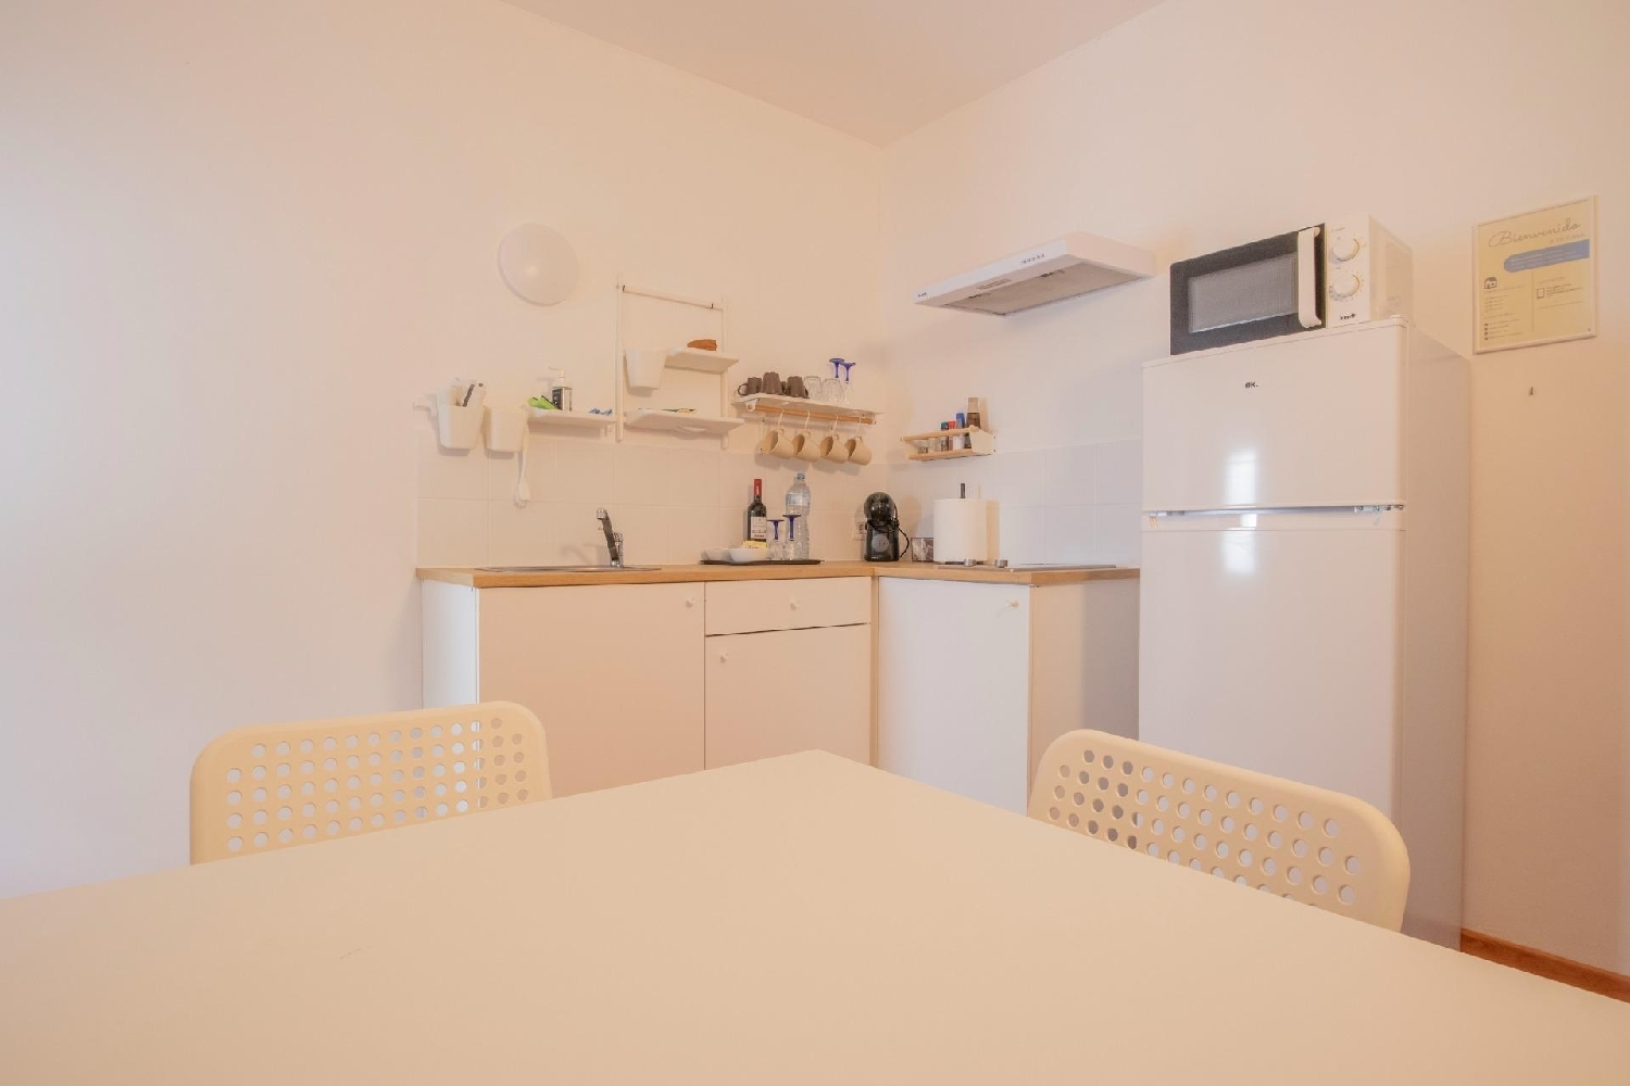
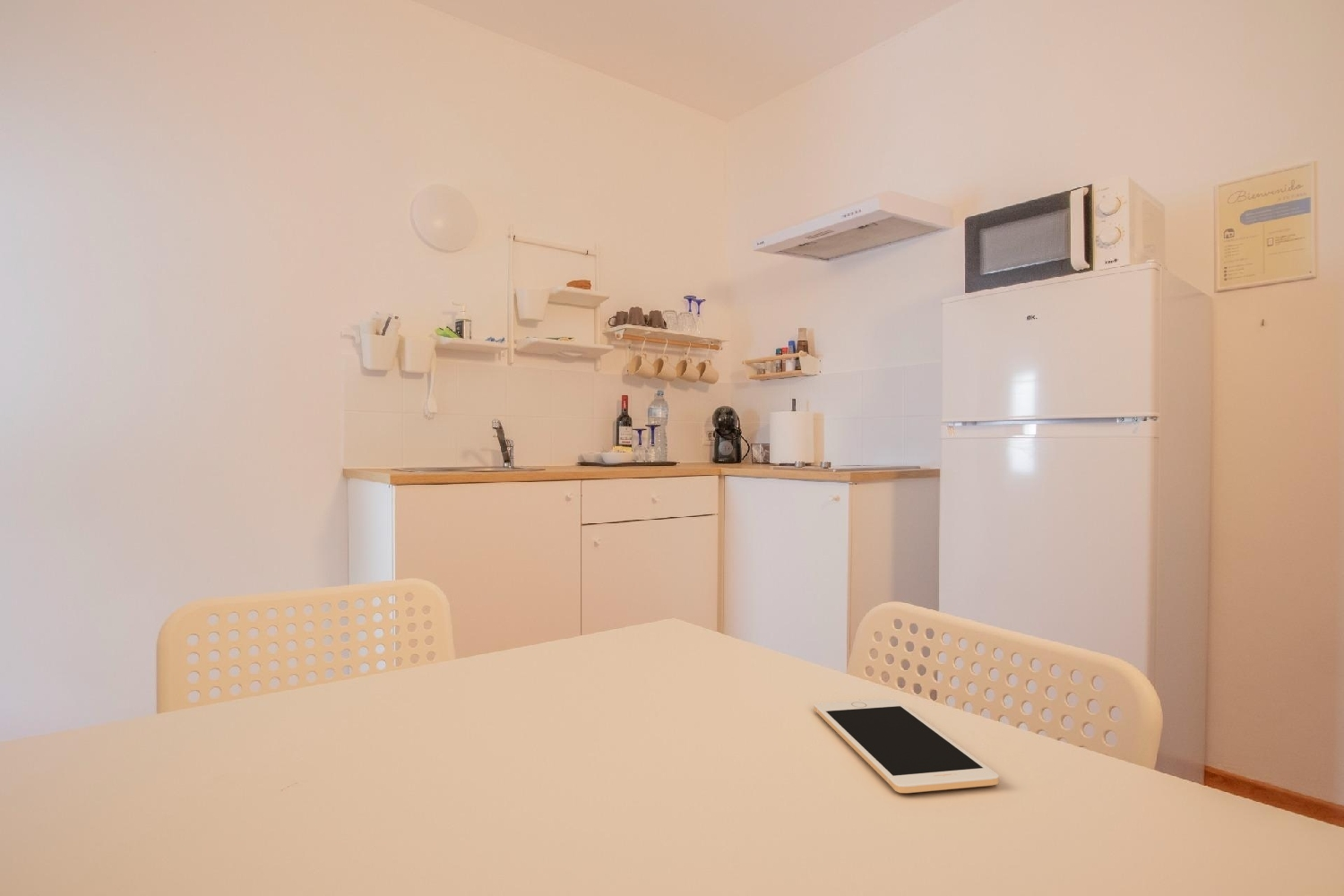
+ cell phone (895, 739)
